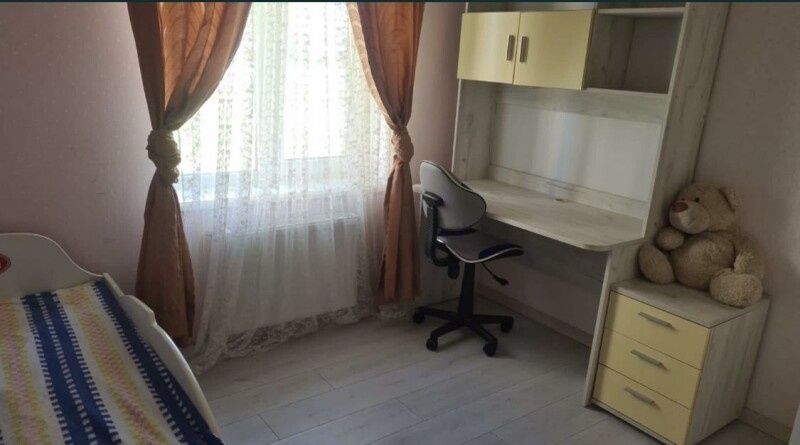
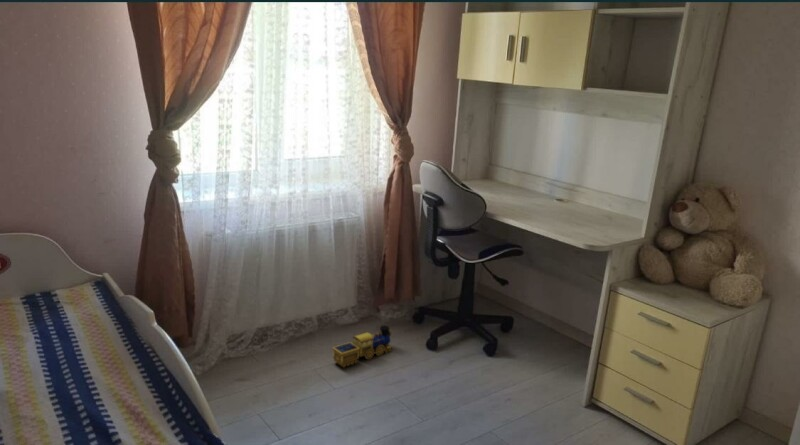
+ toy train (365, 344)
